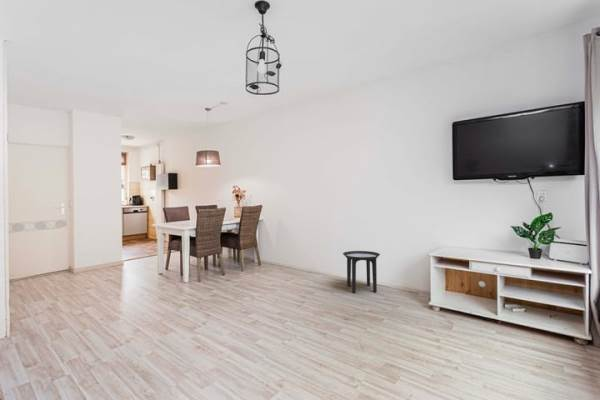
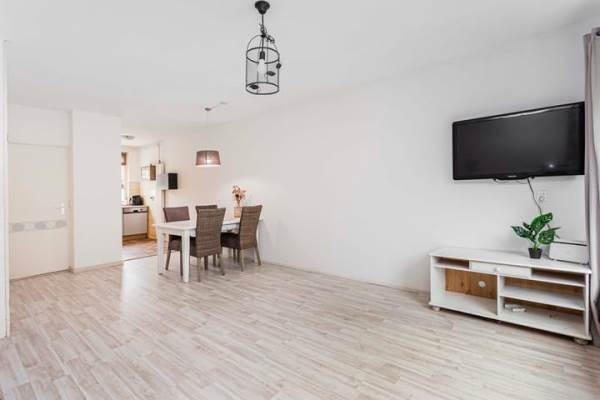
- side table (355, 271)
